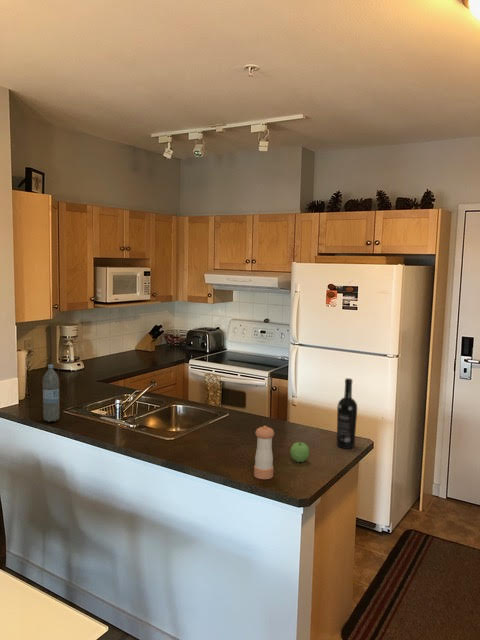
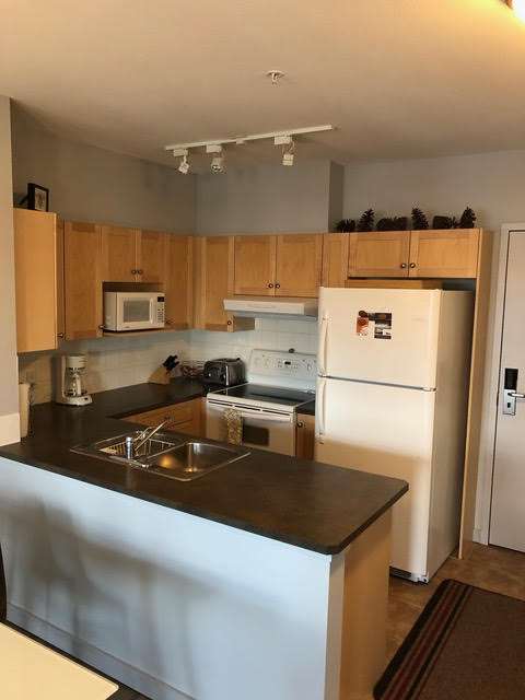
- water bottle (51, 393)
- pepper shaker (264, 450)
- apple (299, 451)
- wine bottle (347, 412)
